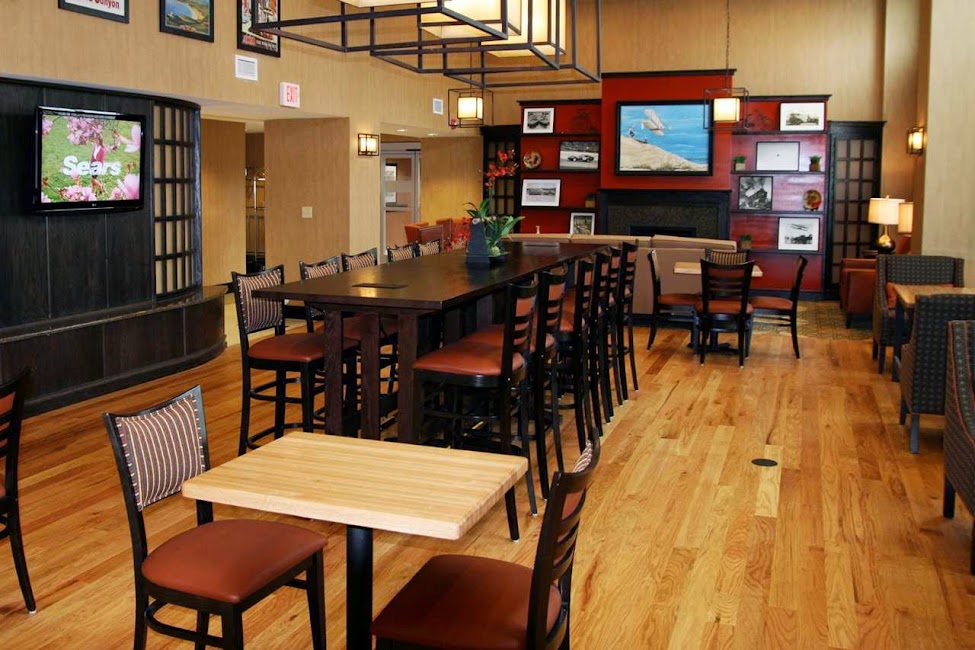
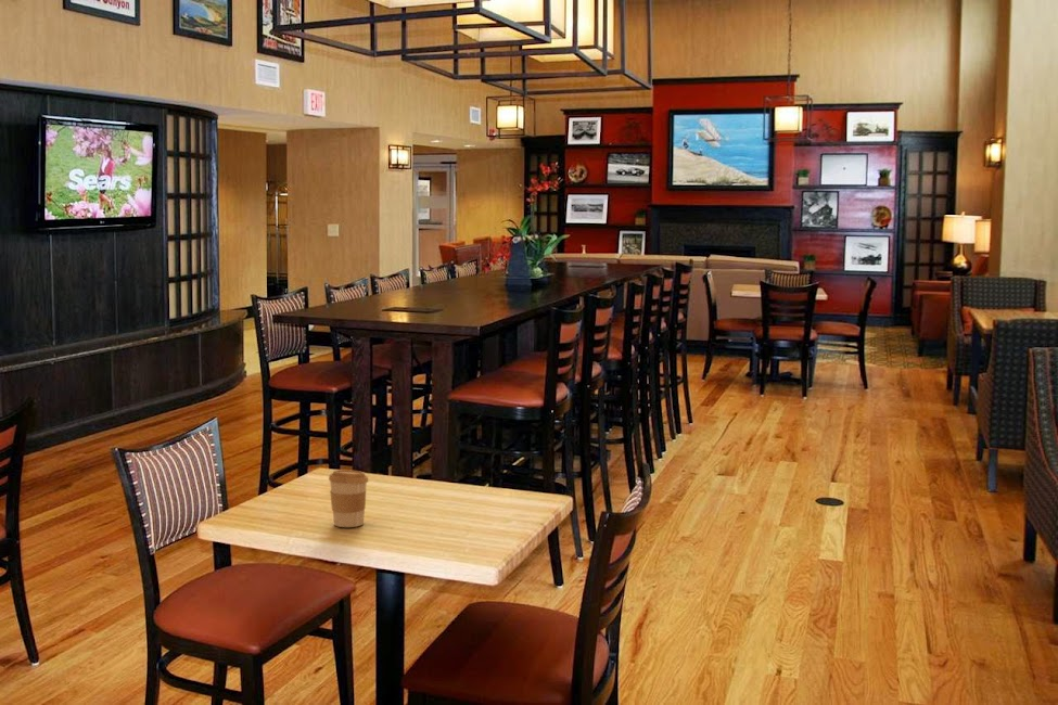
+ coffee cup (348, 497)
